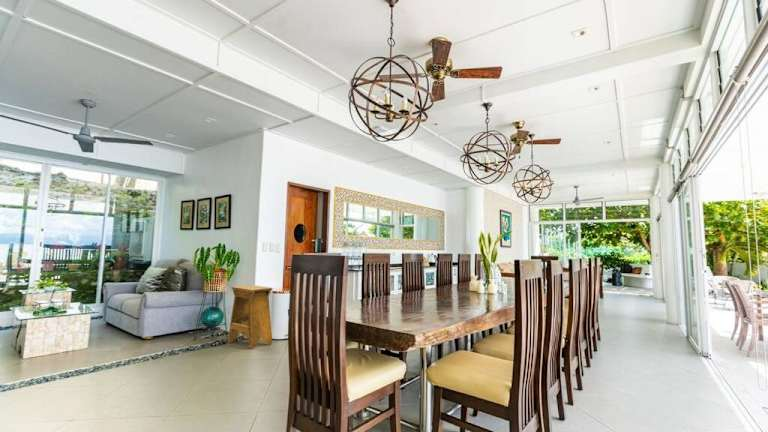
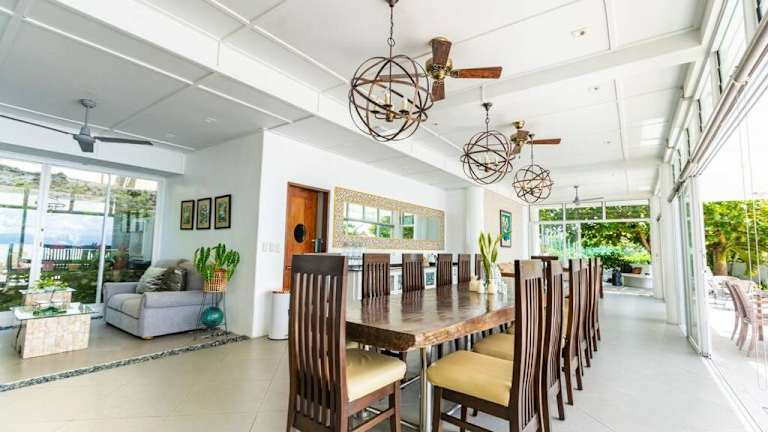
- stool (251, 315)
